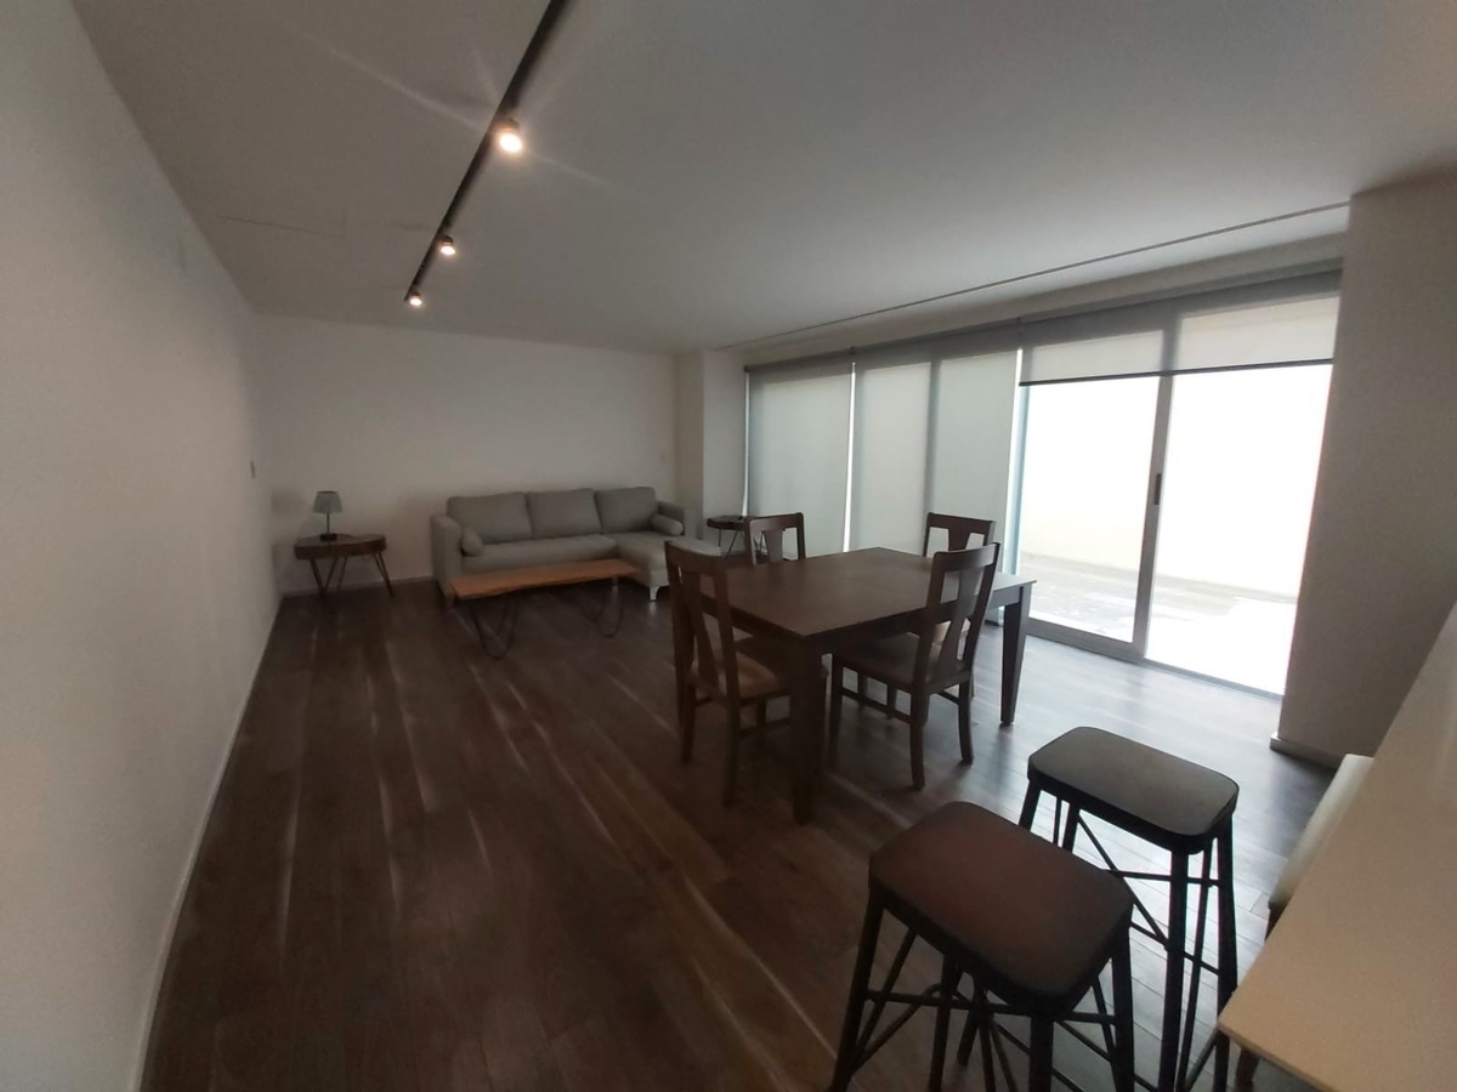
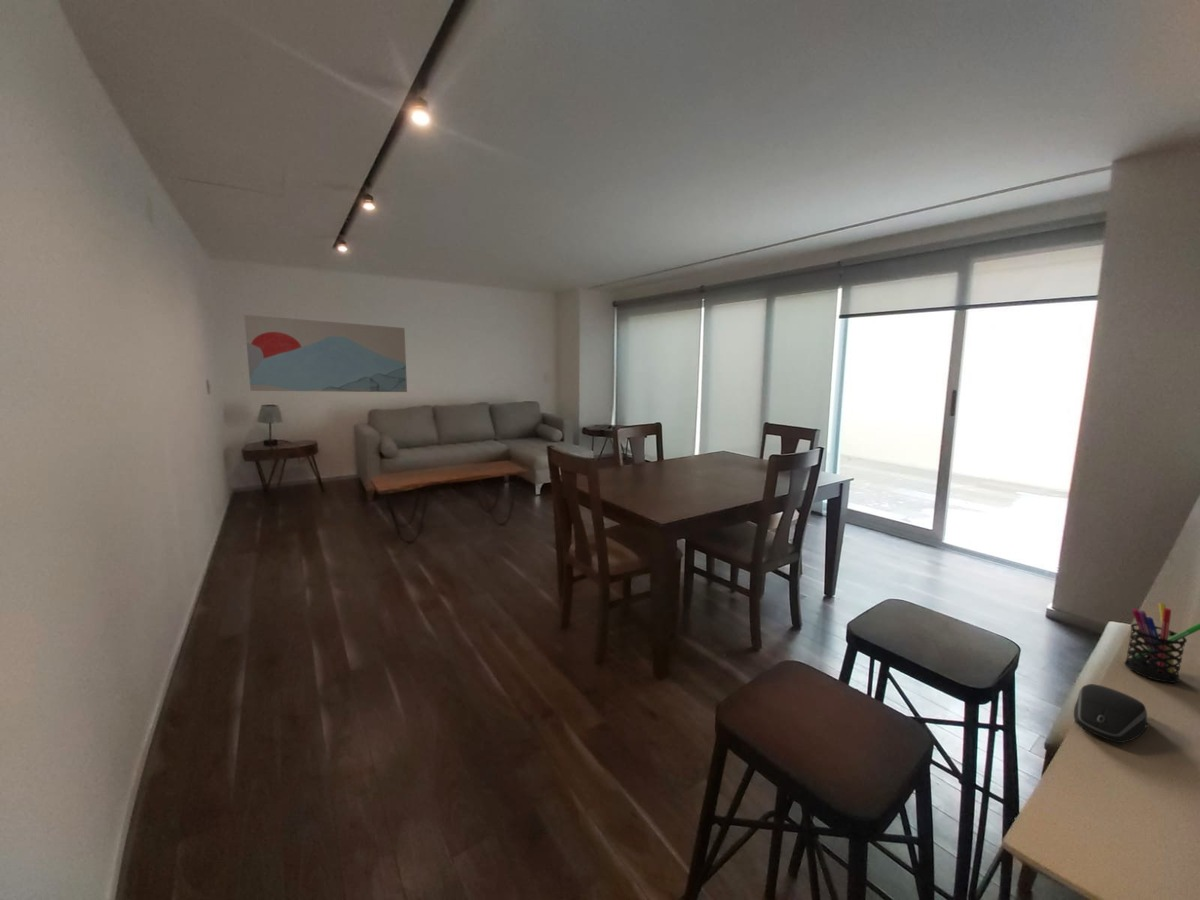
+ pen holder (1164, 640)
+ wall art (333, 357)
+ computer mouse (1109, 708)
